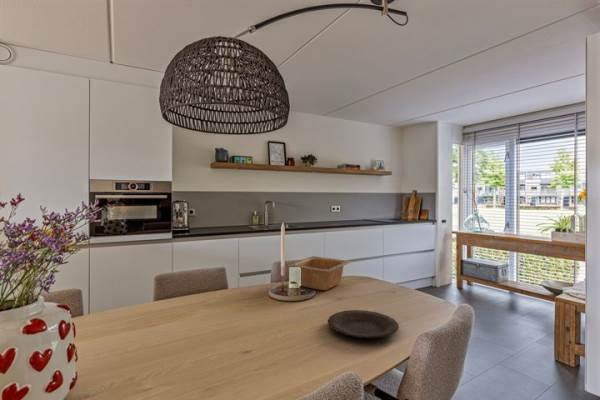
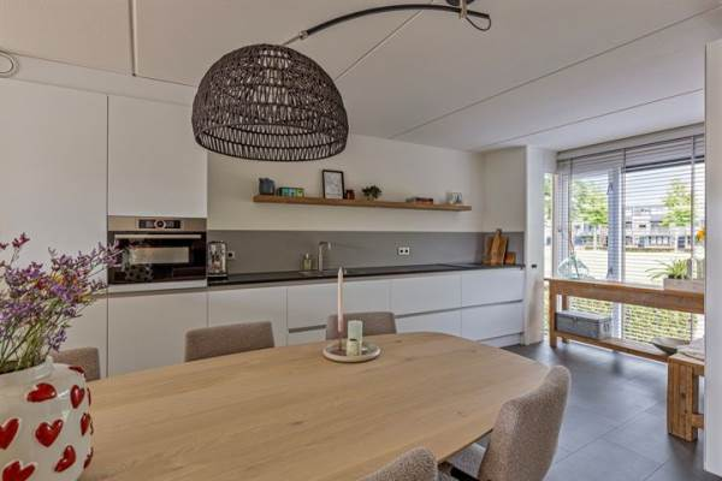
- serving bowl (319, 273)
- plate (362, 325)
